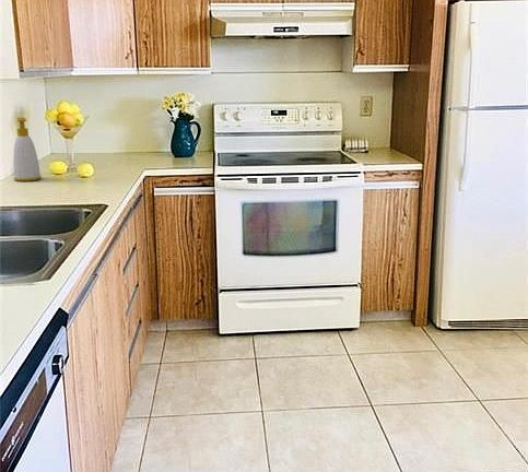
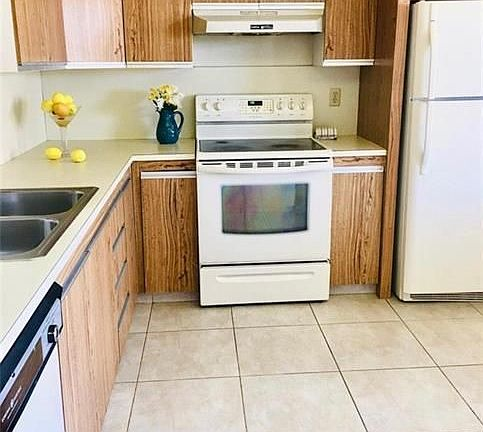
- soap bottle (24, 149)
